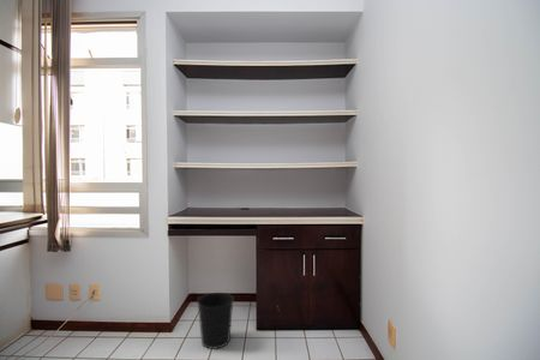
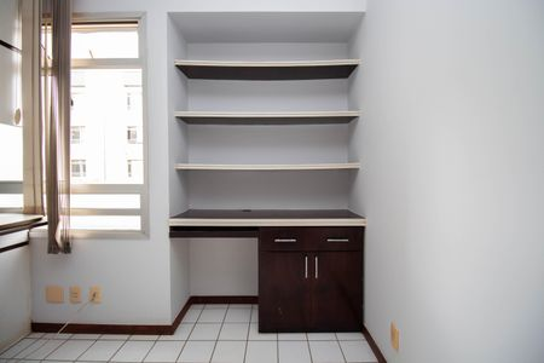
- wastebasket (215, 319)
